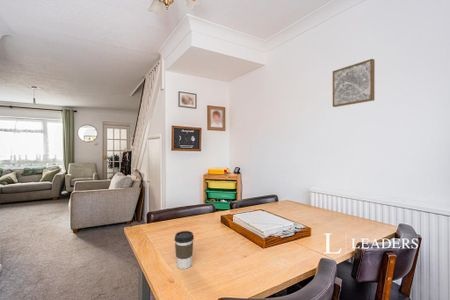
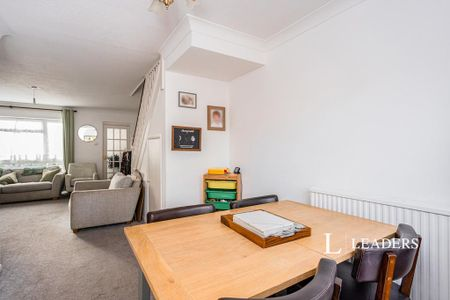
- wall art (352, 84)
- coffee cup (184, 249)
